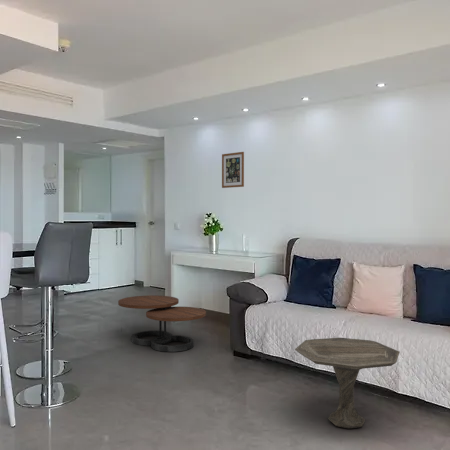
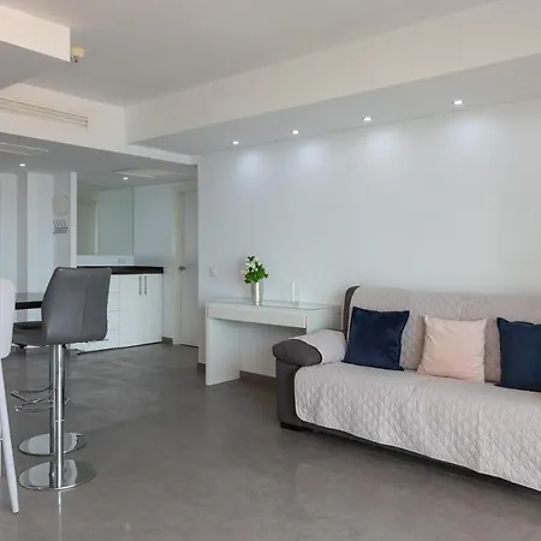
- wall art (232, 170)
- side table (346, 383)
- coffee table (161, 322)
